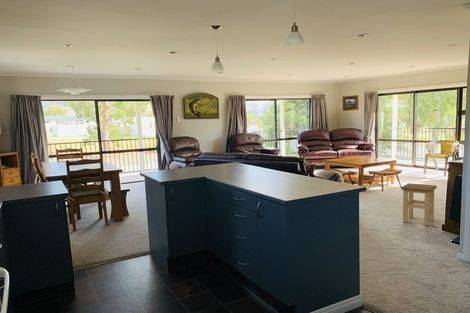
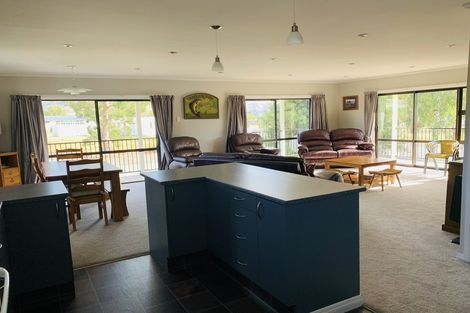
- stool (418, 203)
